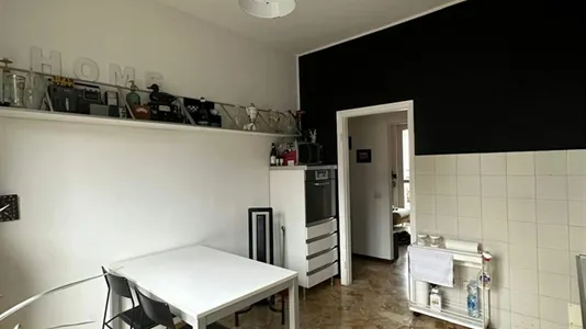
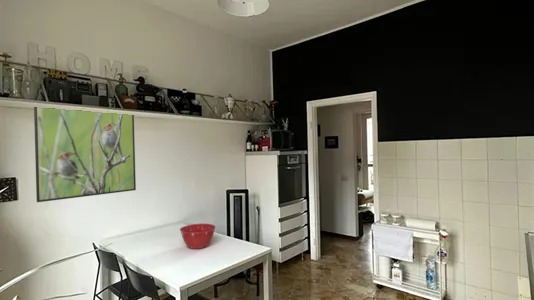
+ mixing bowl (198, 236)
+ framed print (90, 152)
